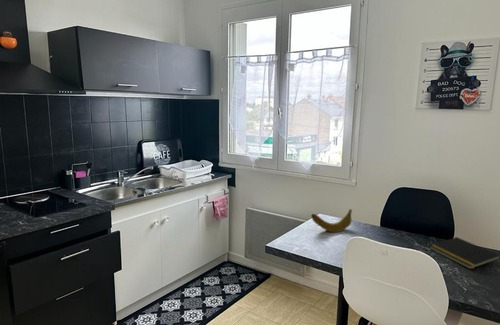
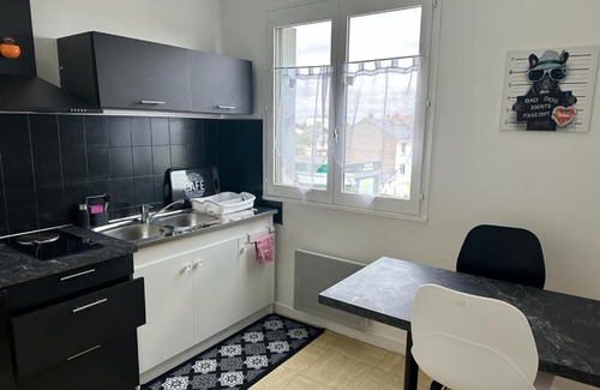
- notepad (463, 251)
- fruit (331, 223)
